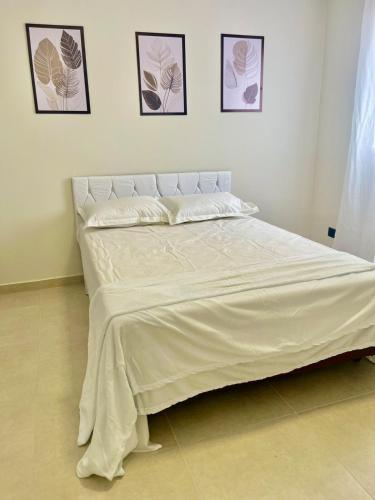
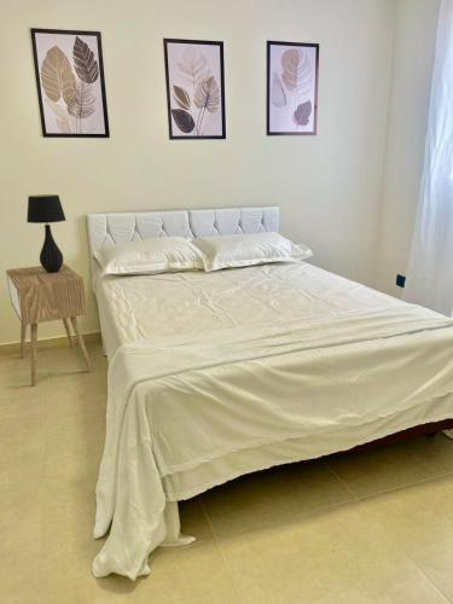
+ table lamp (48, 234)
+ nightstand (48, 320)
